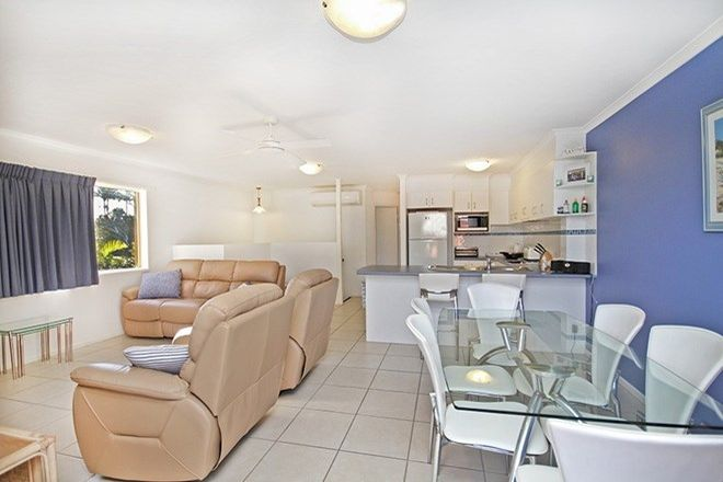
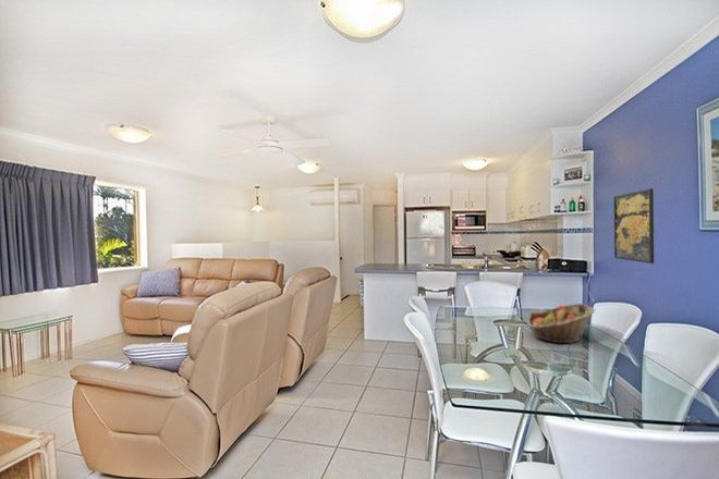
+ fruit basket (559, 321)
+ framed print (632, 226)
